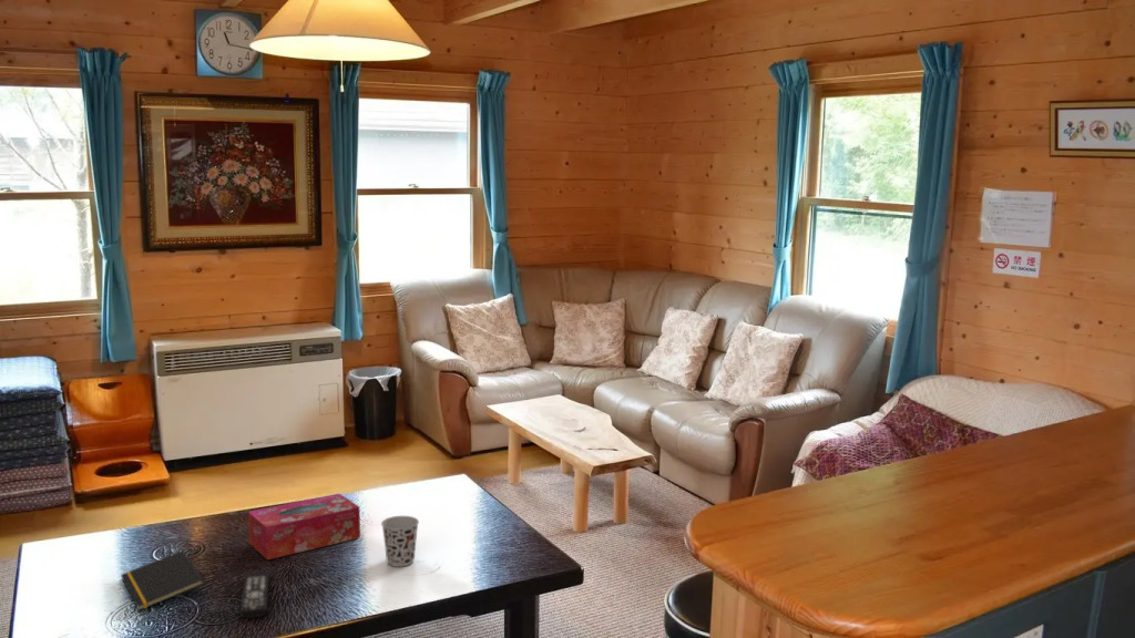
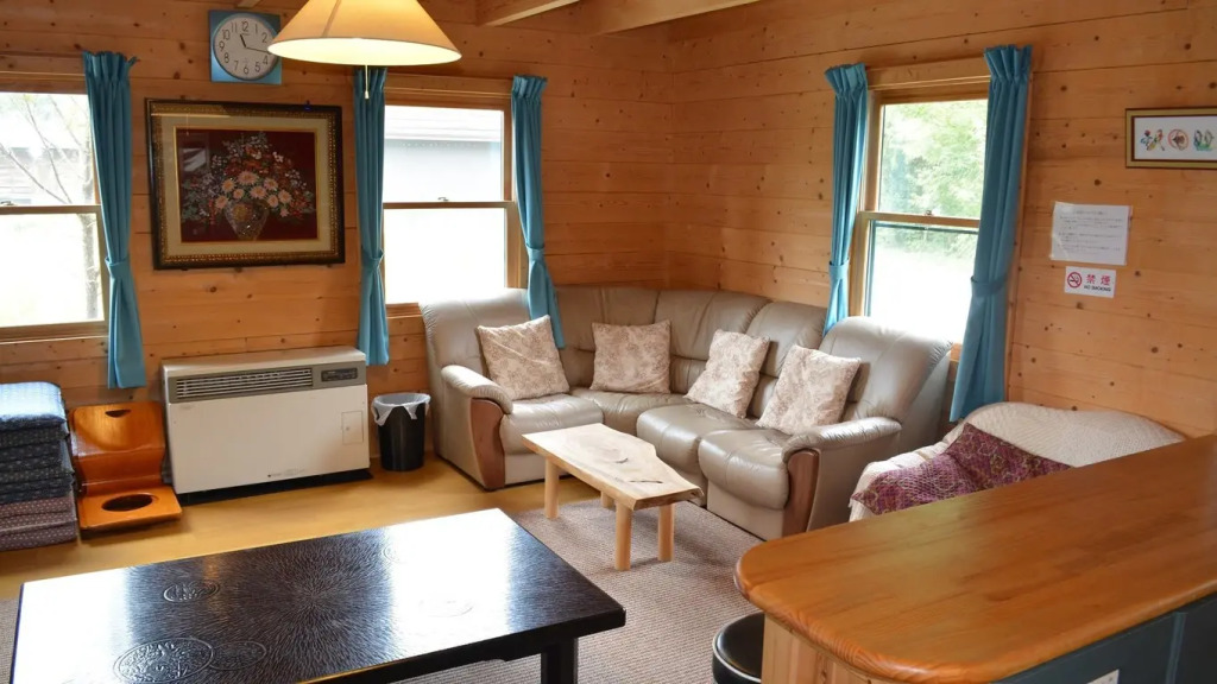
- remote control (255, 593)
- cup (400, 542)
- notepad (162, 578)
- tissue box (305, 524)
